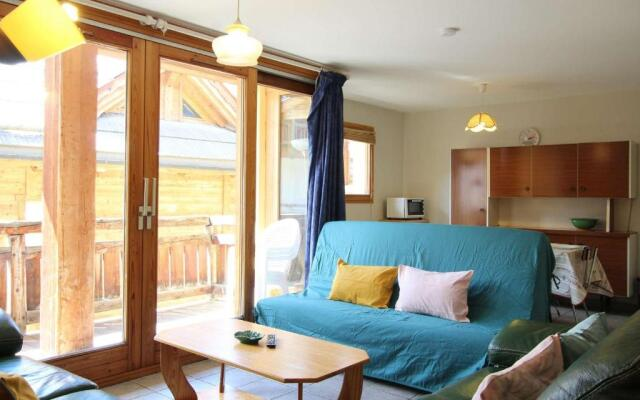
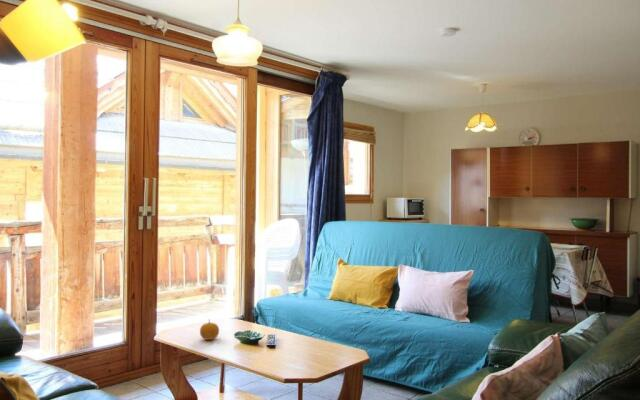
+ fruit (209, 329)
